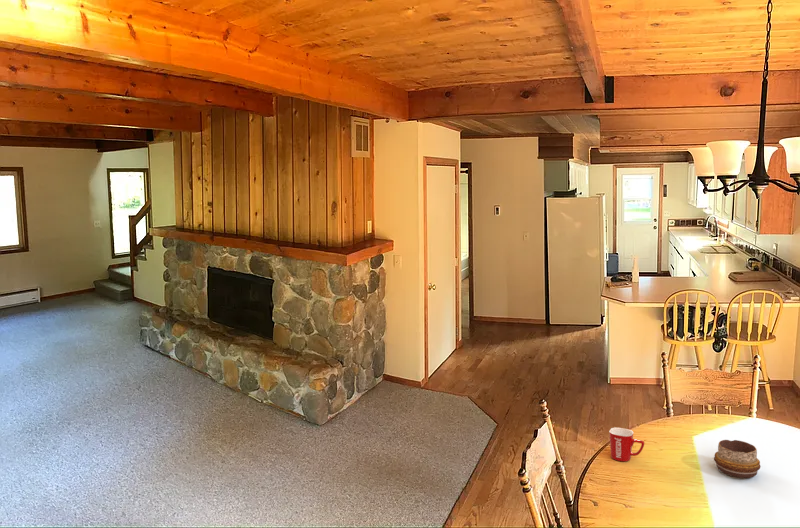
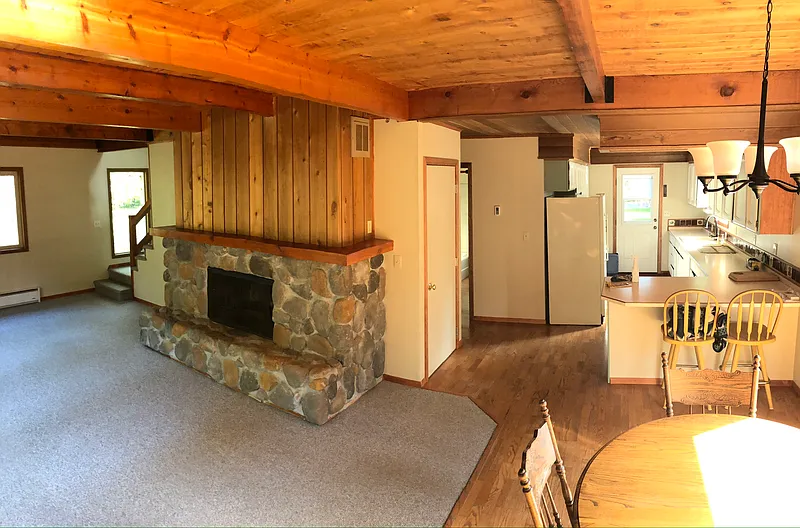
- decorative bowl (736, 458)
- mug (626, 445)
